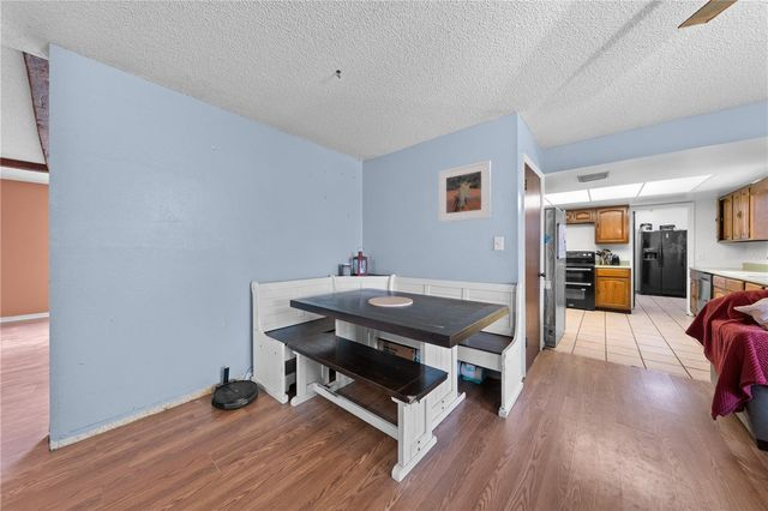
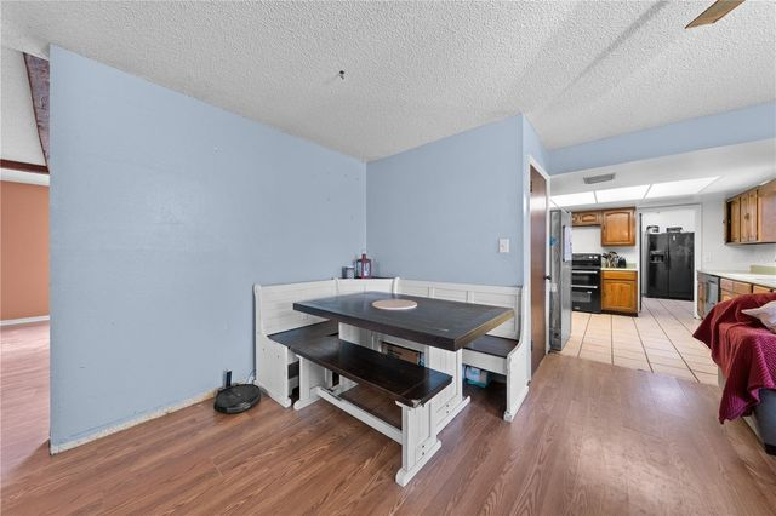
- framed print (463, 193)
